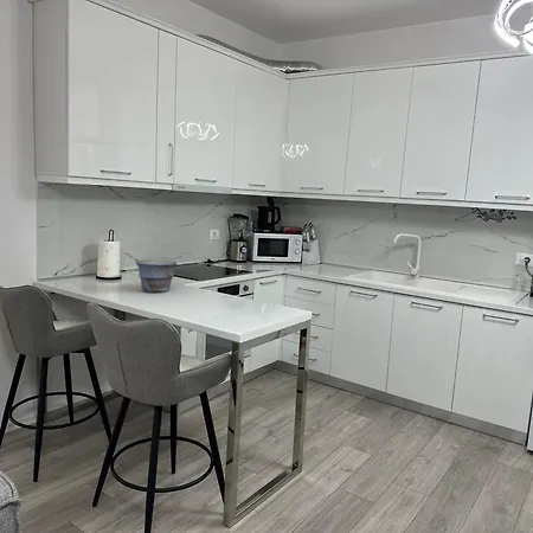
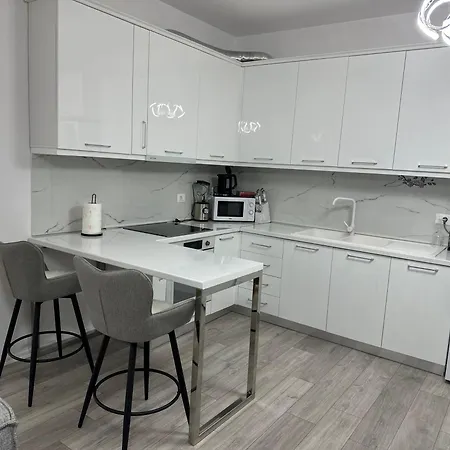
- bowl (155, 276)
